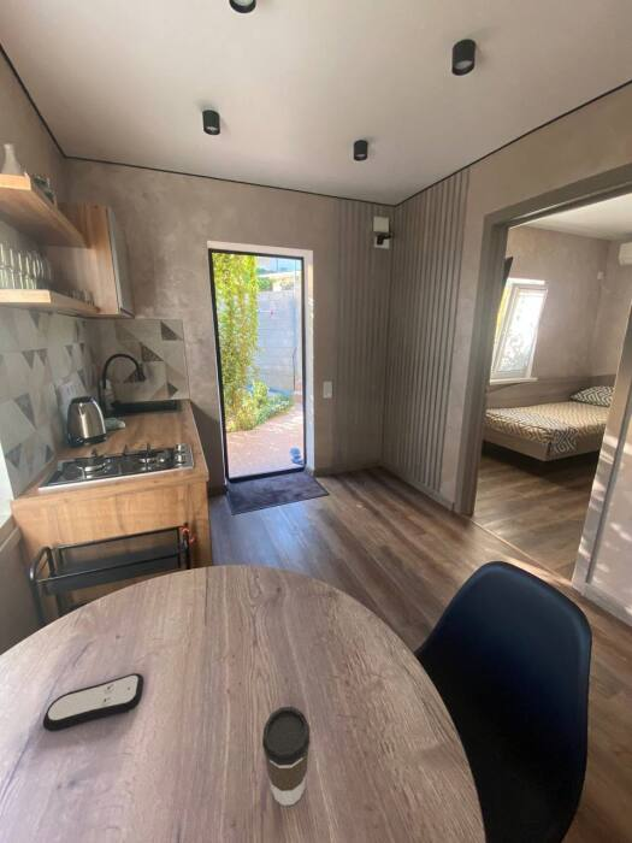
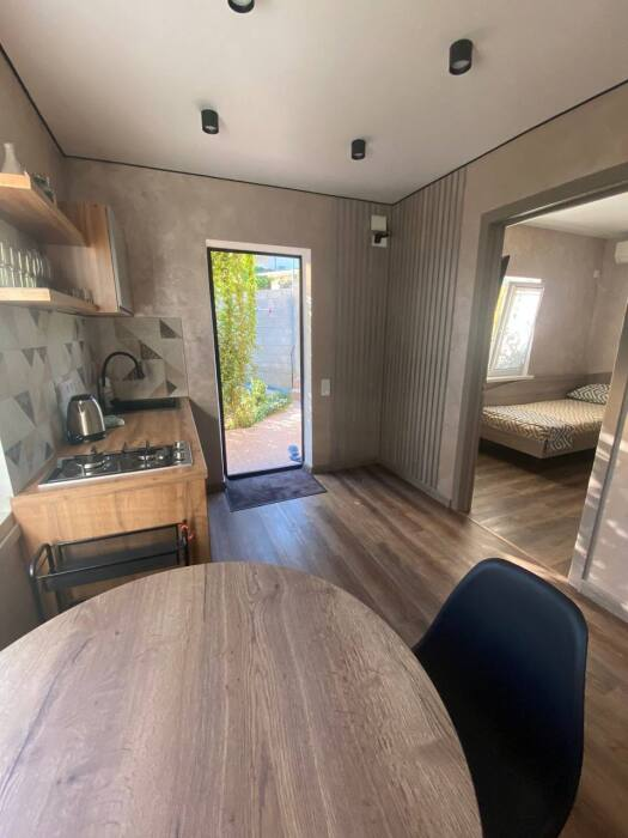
- remote control (95, 701)
- coffee cup (287, 756)
